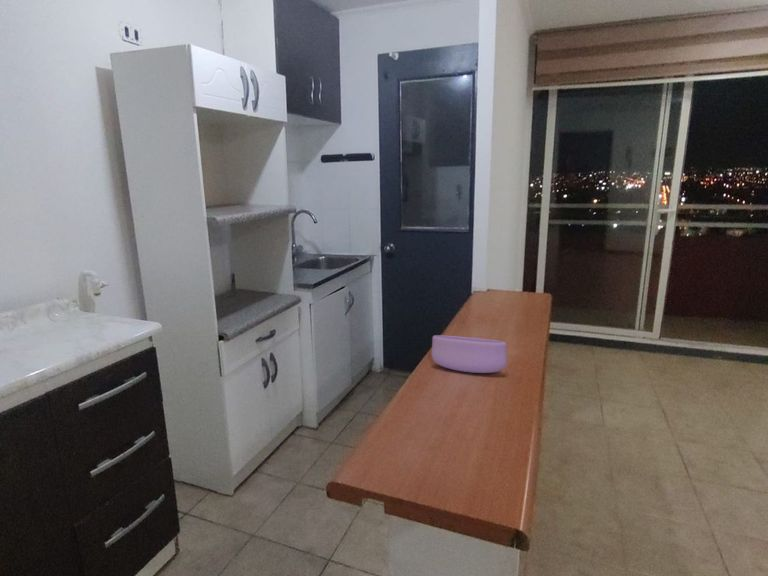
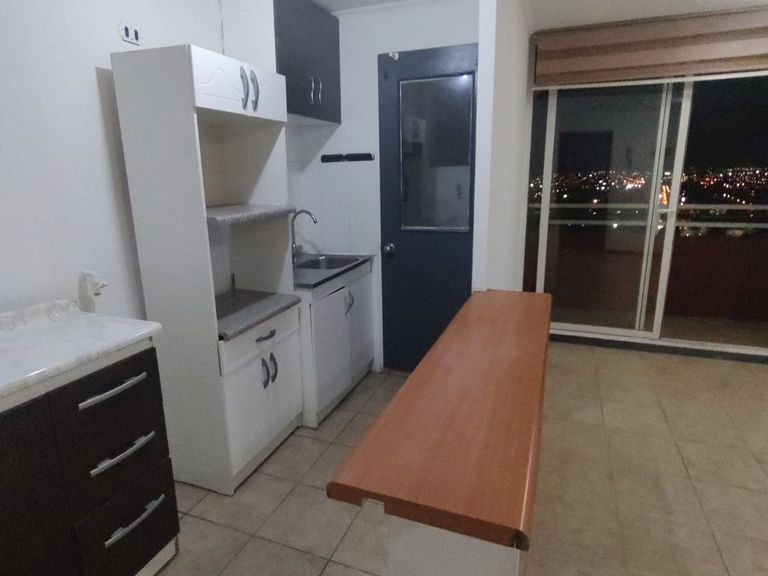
- bowl (468, 355)
